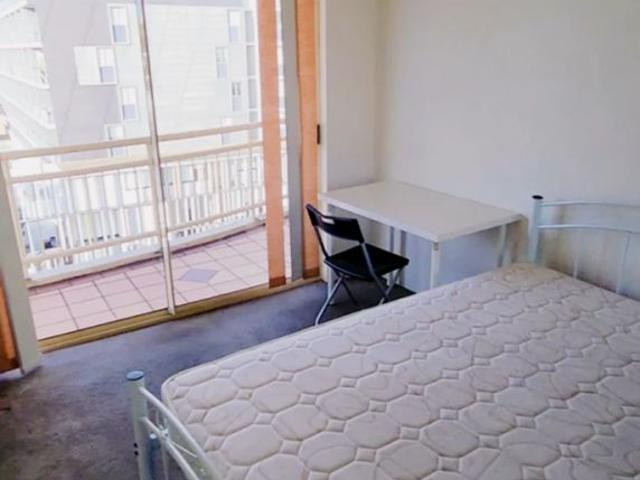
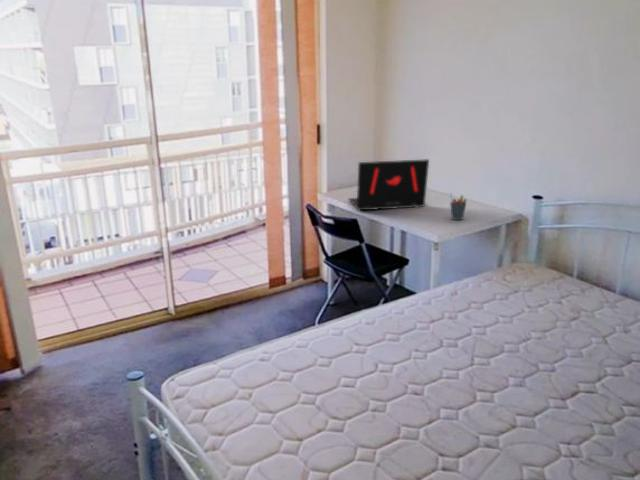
+ laptop (386, 181)
+ pen holder (458, 206)
